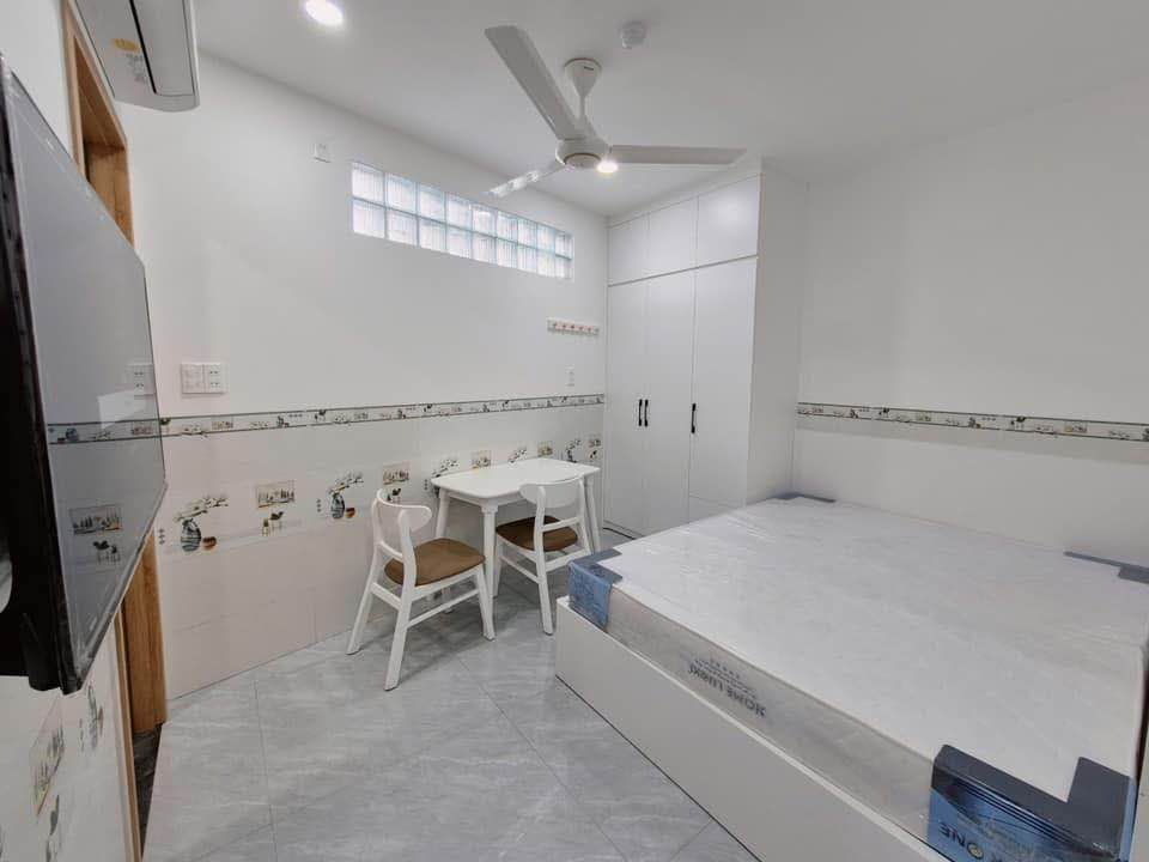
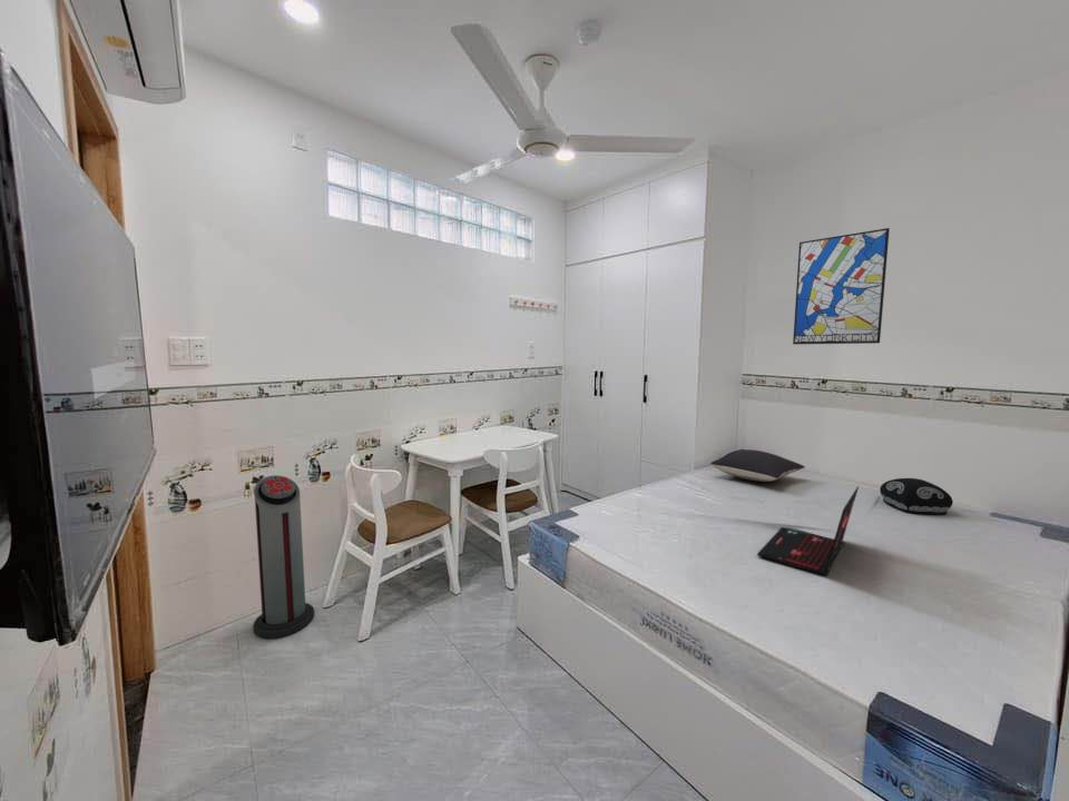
+ wall art (837, 290)
+ laptop (804, 532)
+ cushion (914, 493)
+ pillow (757, 465)
+ air purifier (281, 550)
